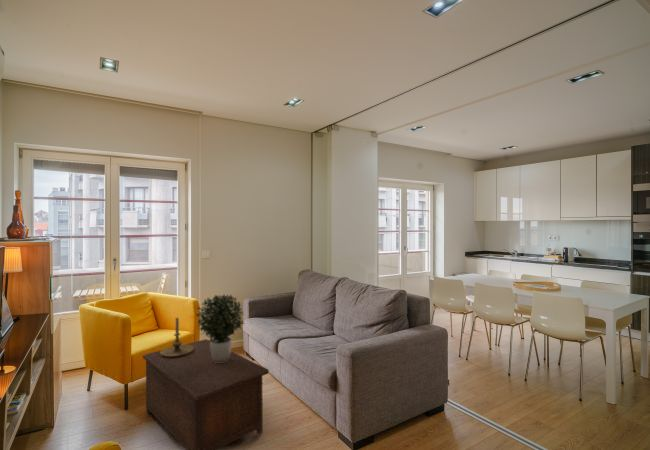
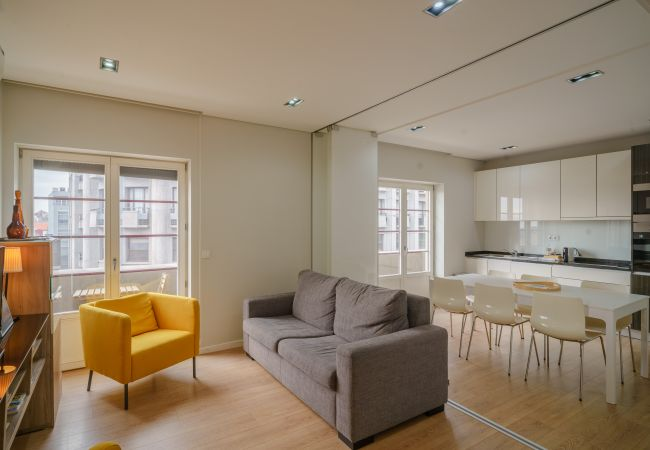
- potted plant (221, 327)
- cabinet (202, 392)
- candle holder (177, 334)
